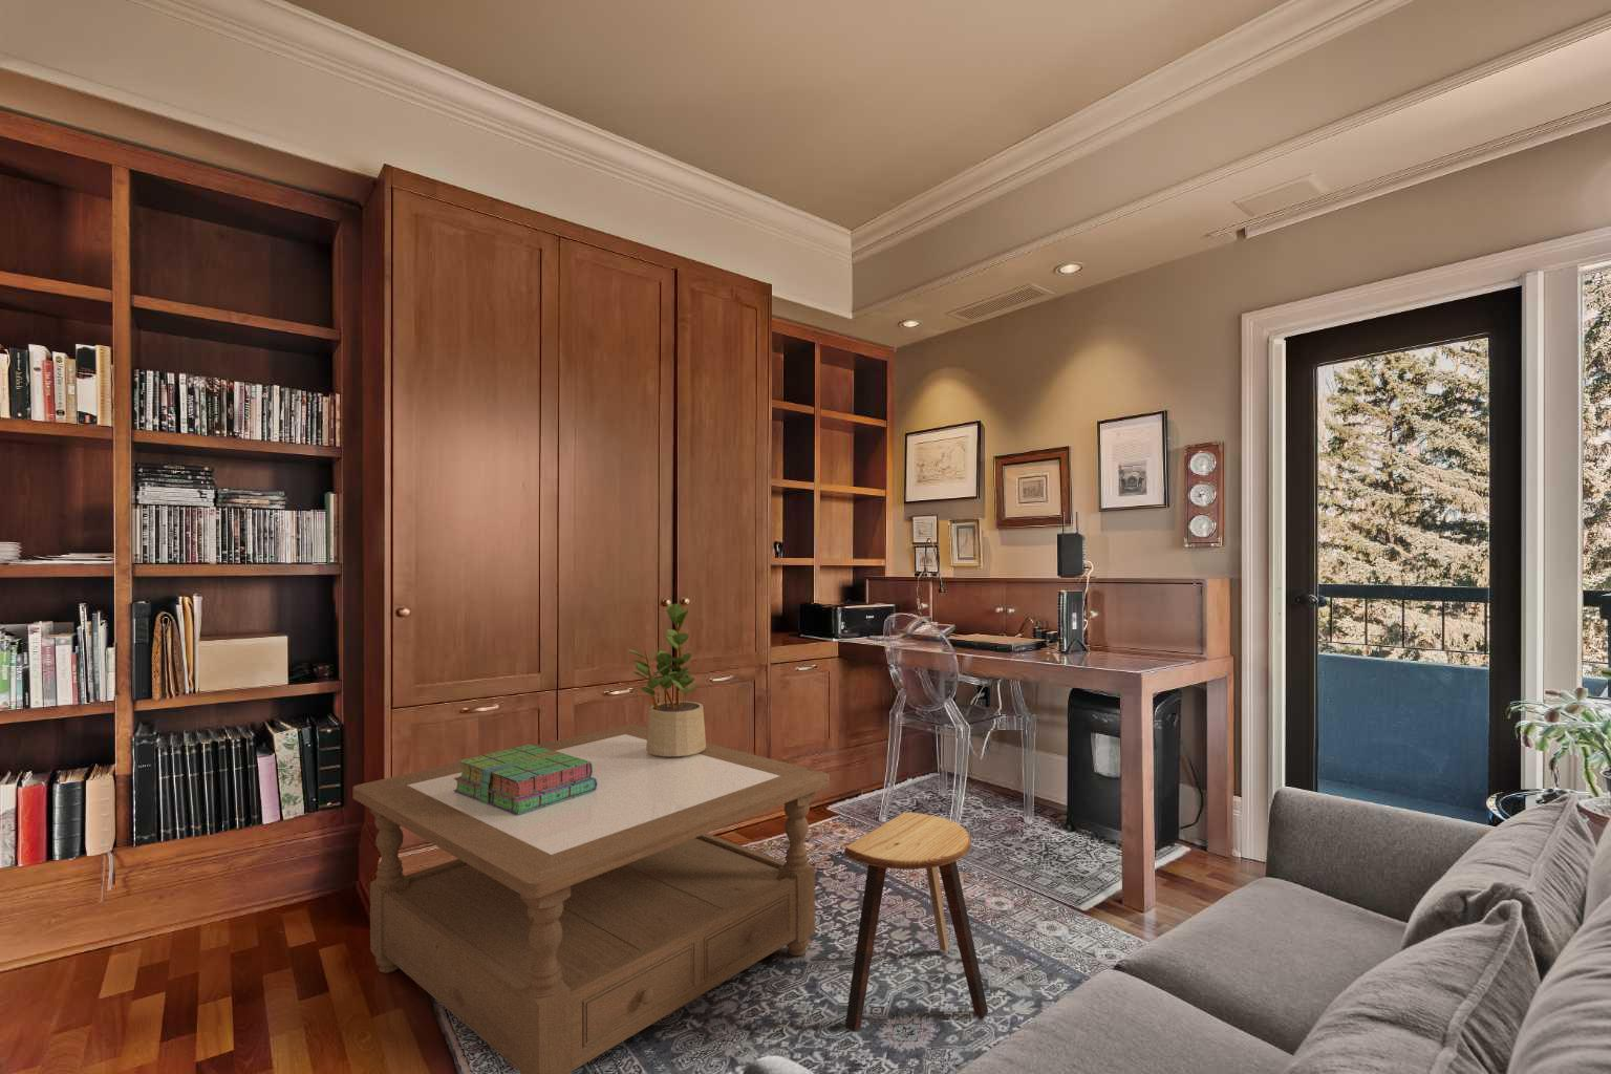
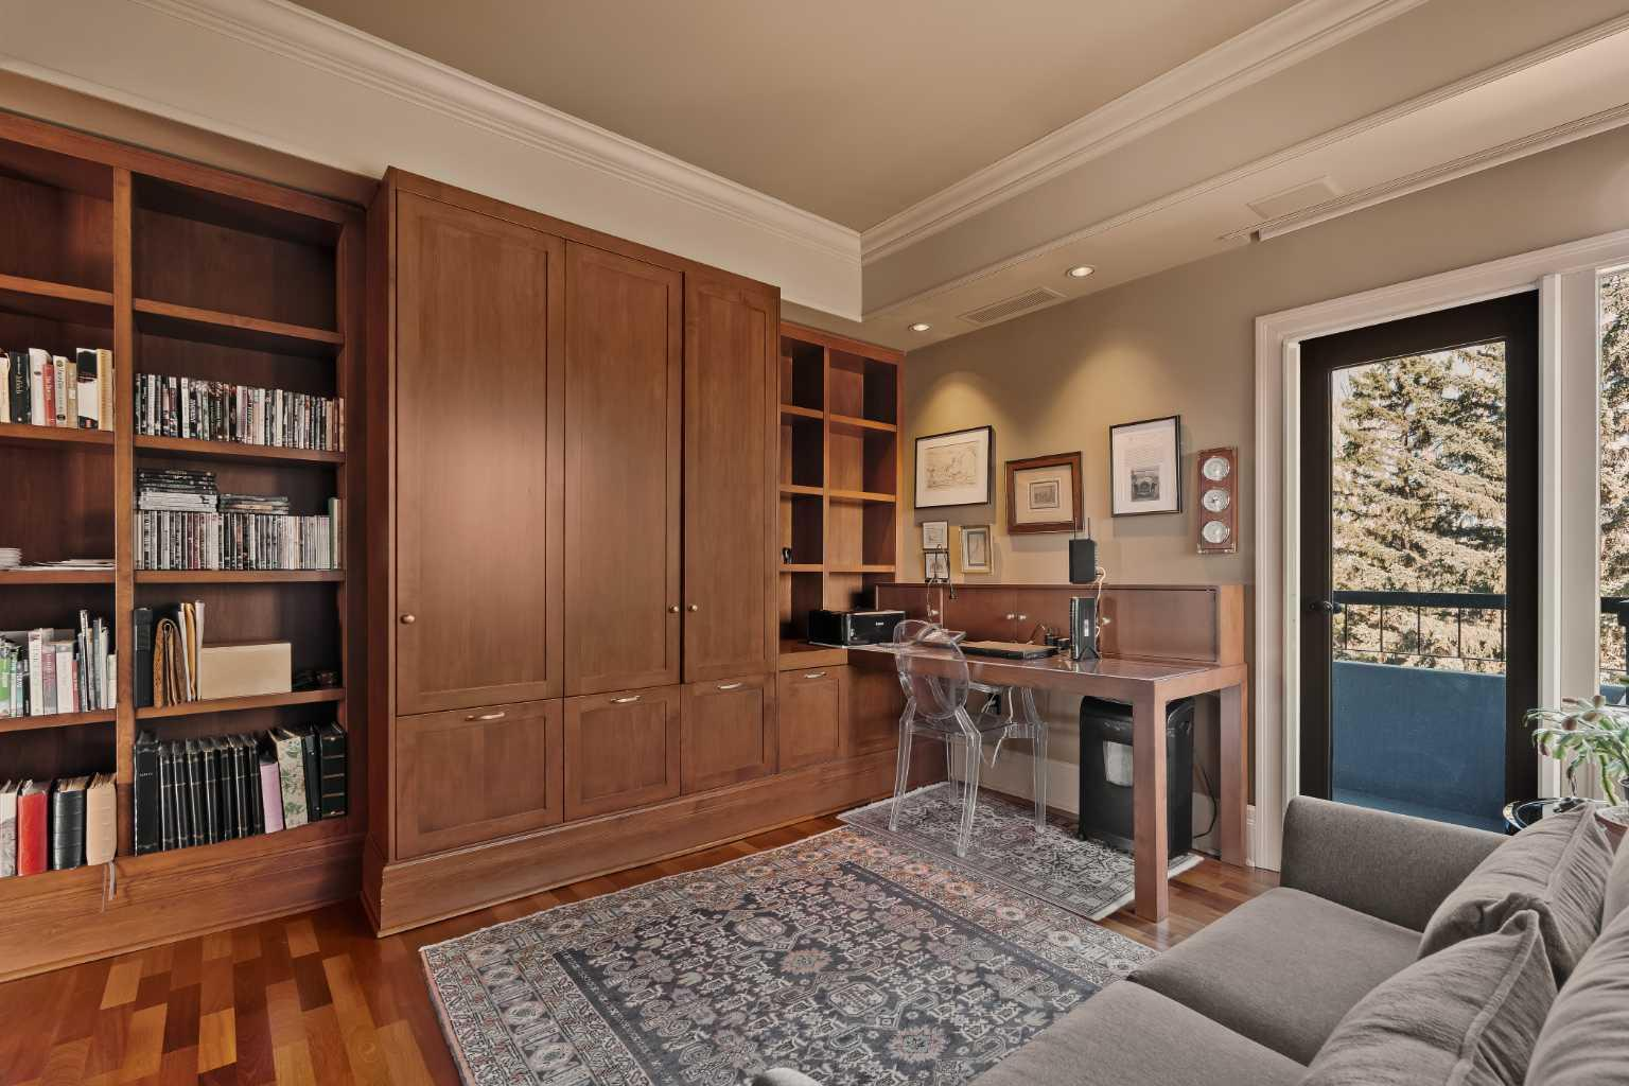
- stool (934, 913)
- stack of books (525, 776)
- coffee table (597, 869)
- potted plant (668, 677)
